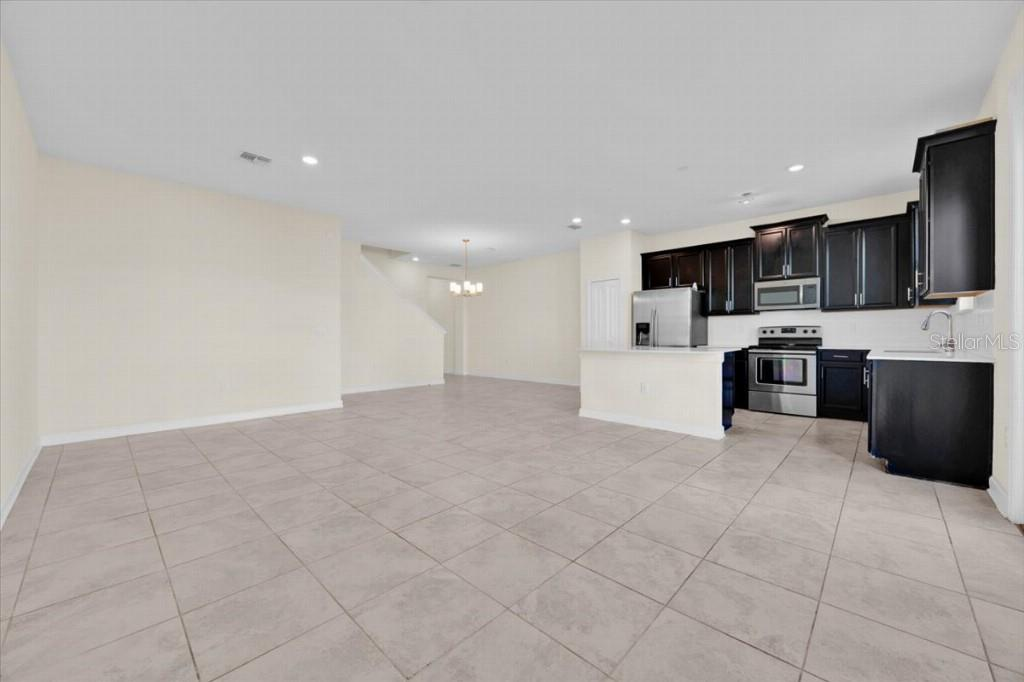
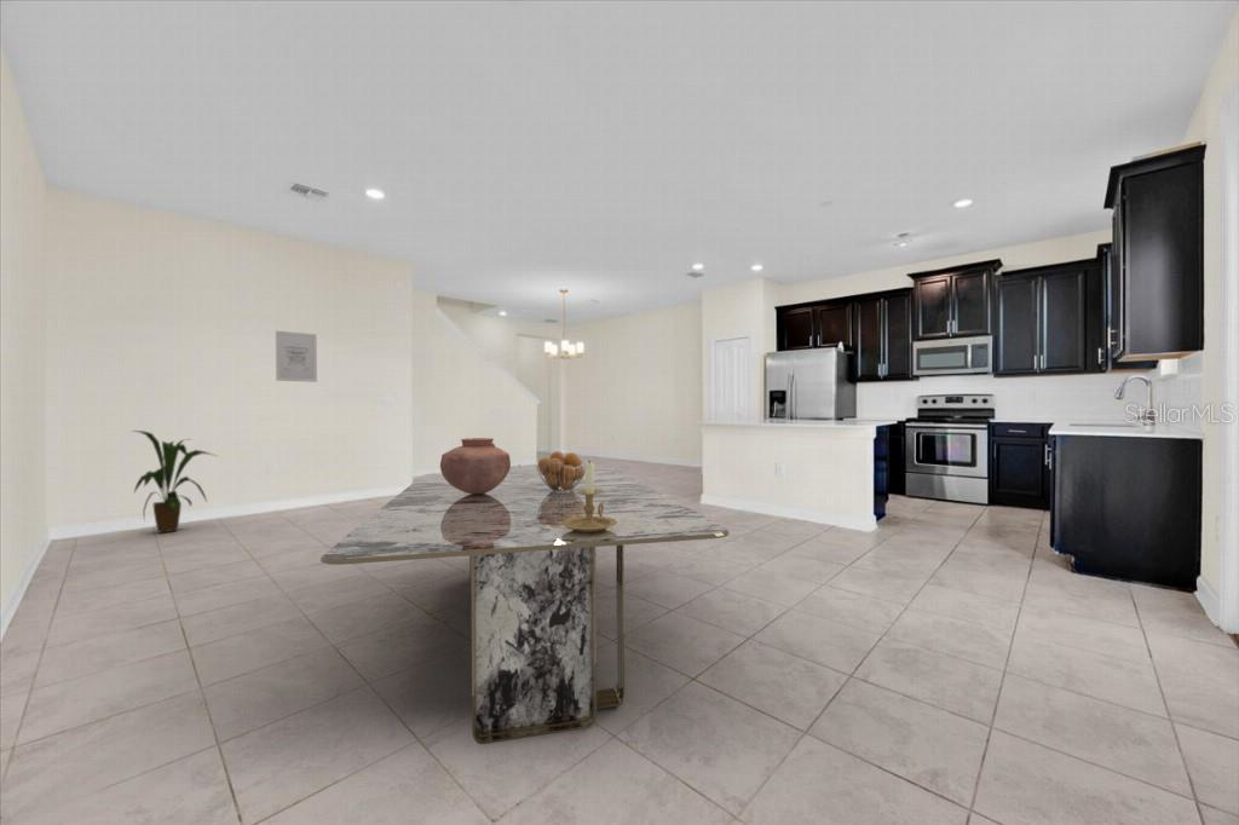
+ fruit basket (561, 471)
+ candle holder (589, 494)
+ wall art (296, 357)
+ dining table (530, 558)
+ vase (476, 466)
+ house plant (179, 479)
